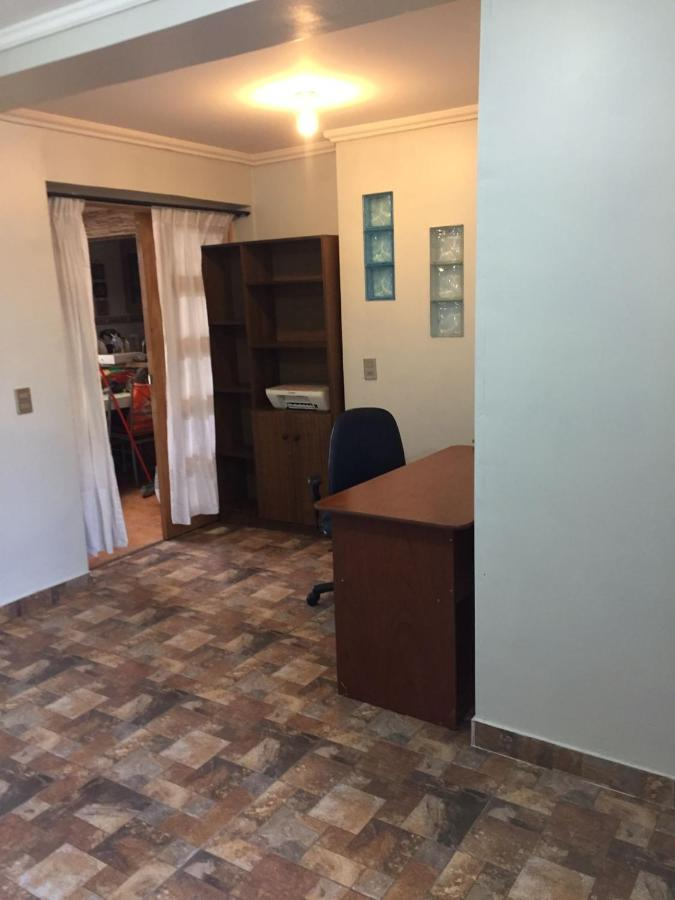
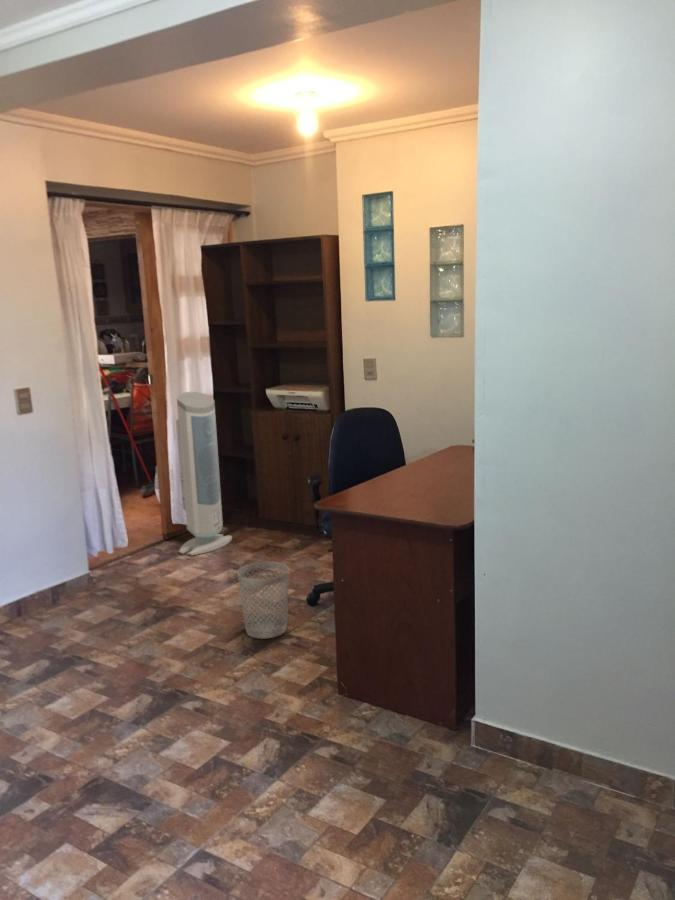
+ air purifier (200, 470)
+ wastebasket (264, 600)
